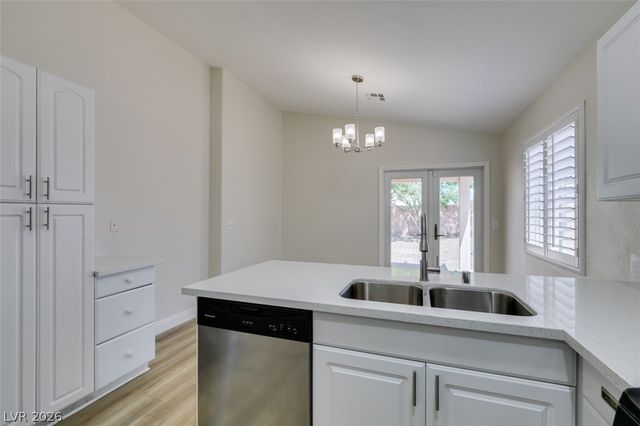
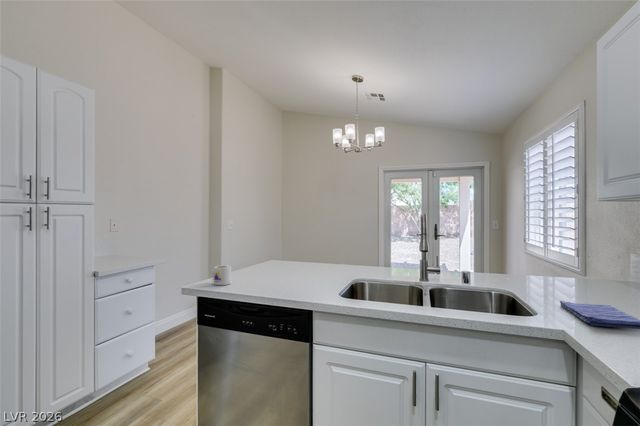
+ dish towel (601, 313)
+ mug (220, 274)
